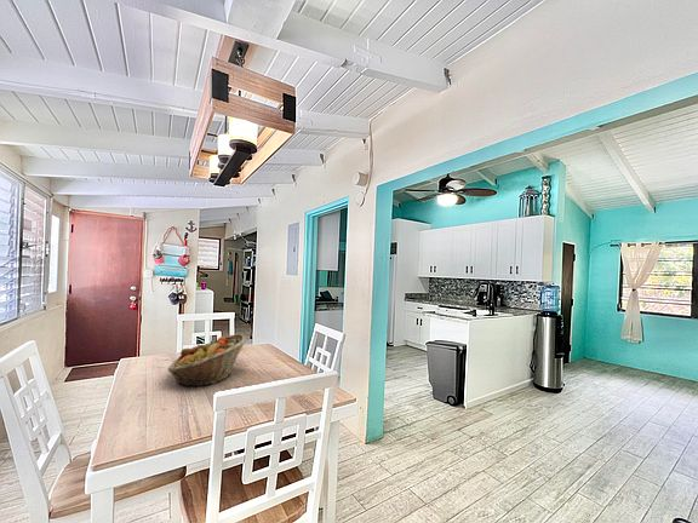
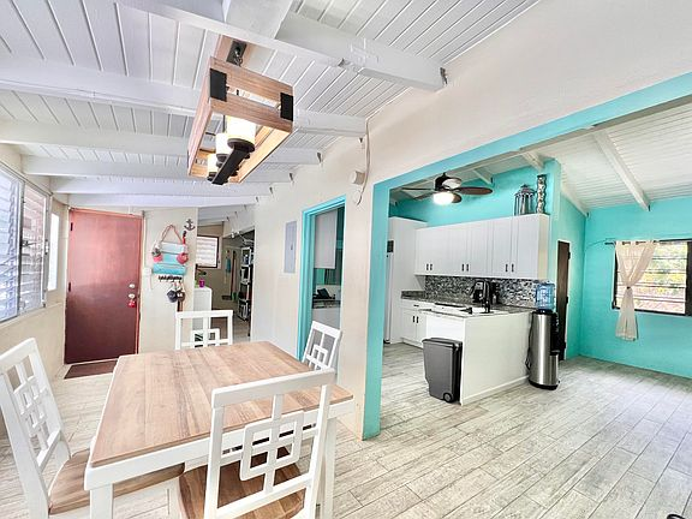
- fruit basket (210, 357)
